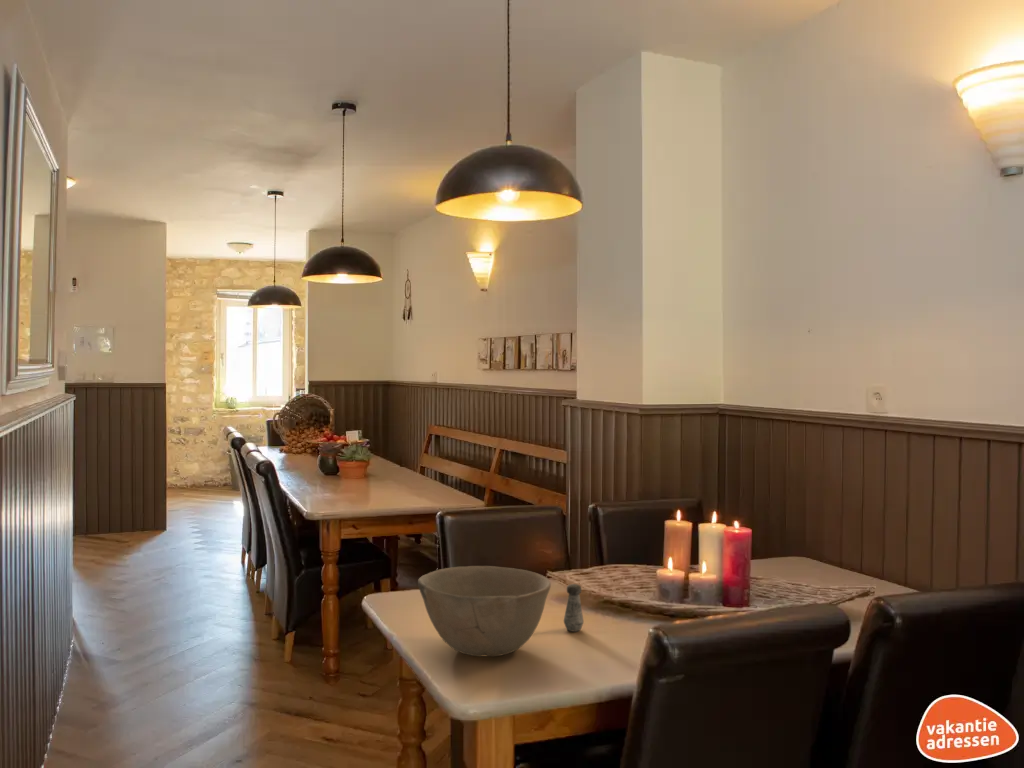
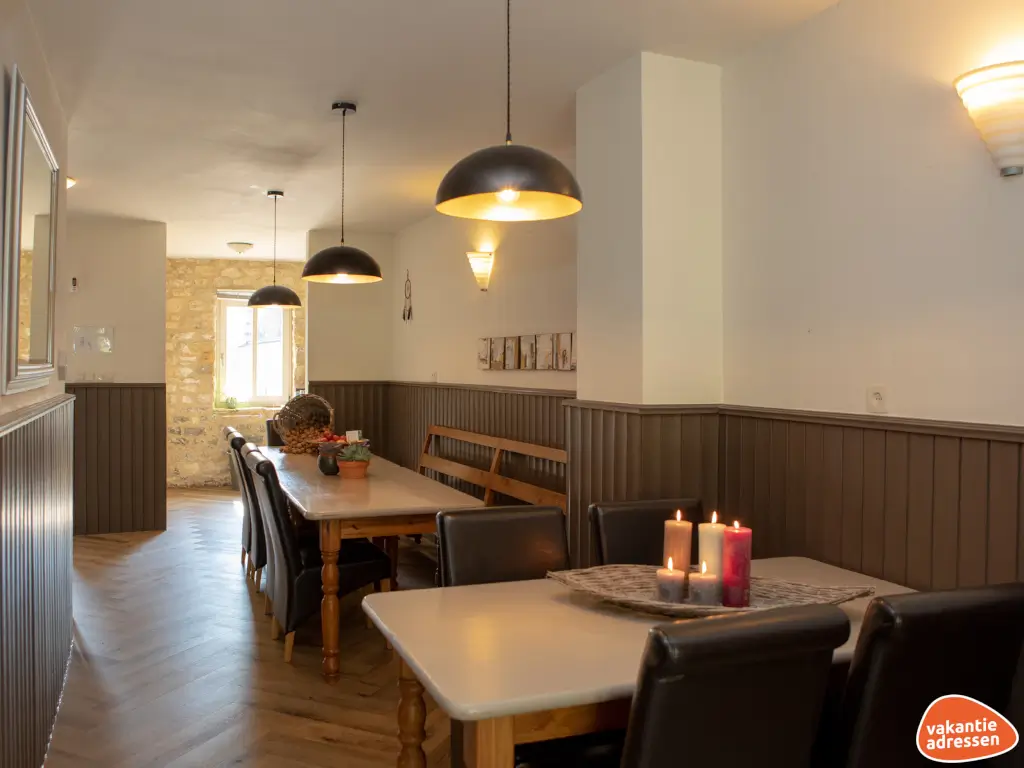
- salt shaker (573, 607)
- bowl (484, 613)
